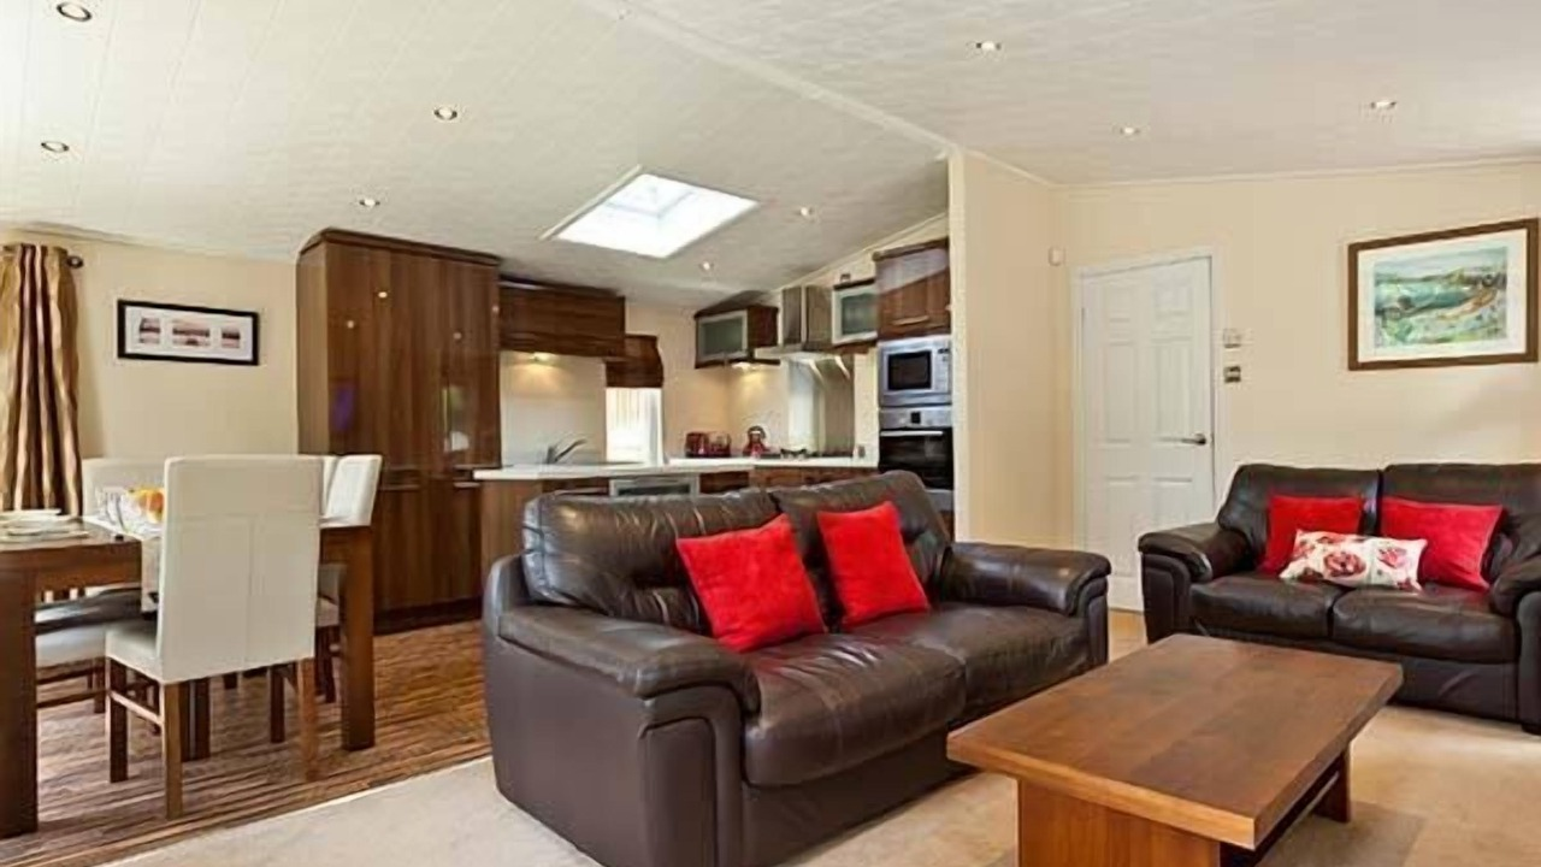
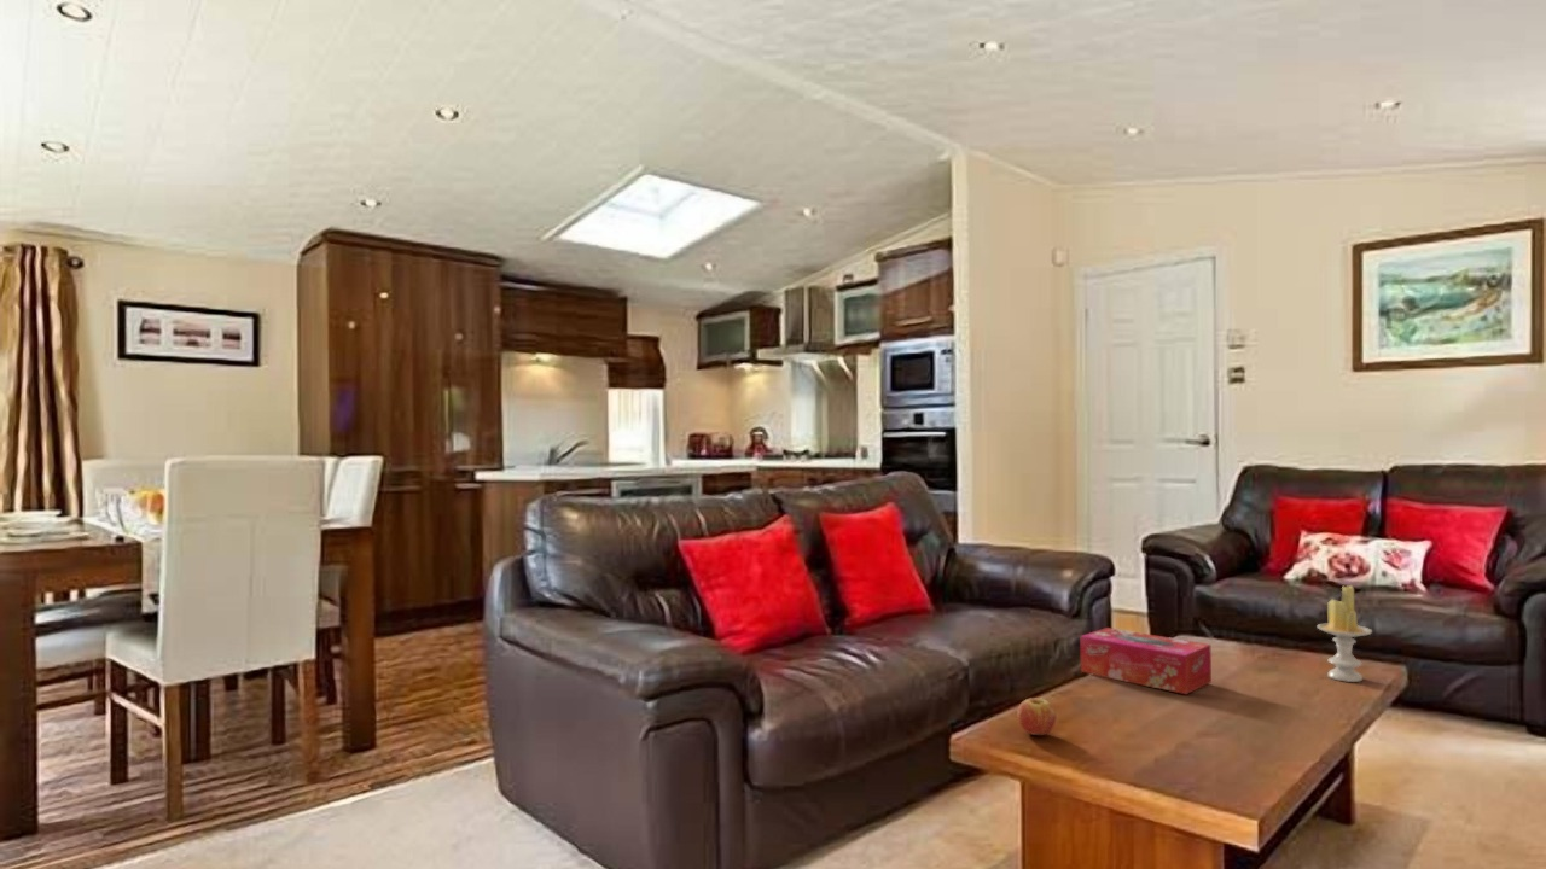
+ tissue box (1144, 658)
+ fruit (1036, 716)
+ candle (1343, 631)
